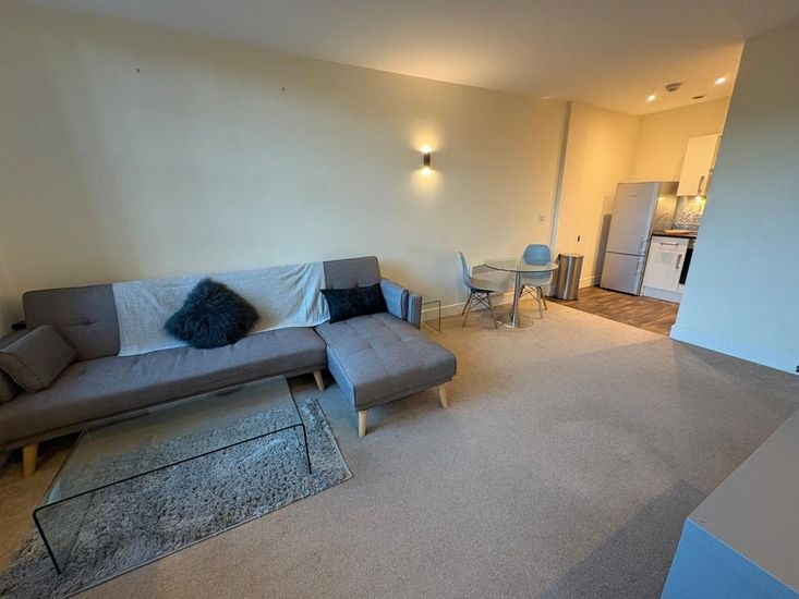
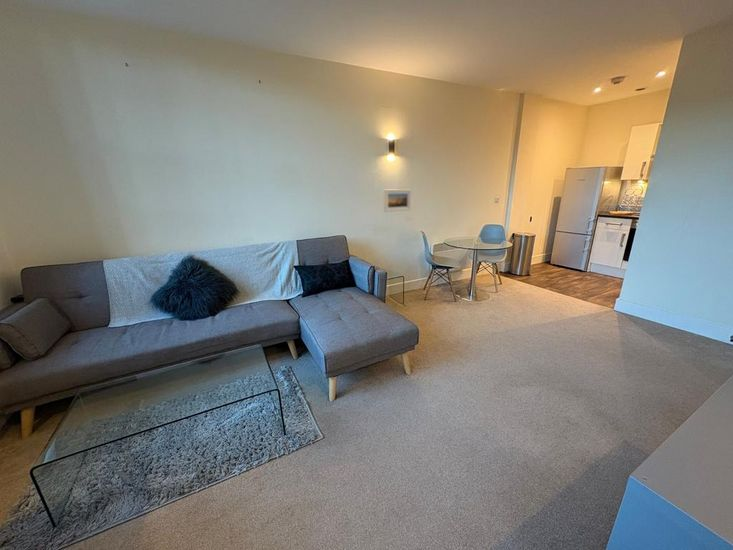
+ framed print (397, 200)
